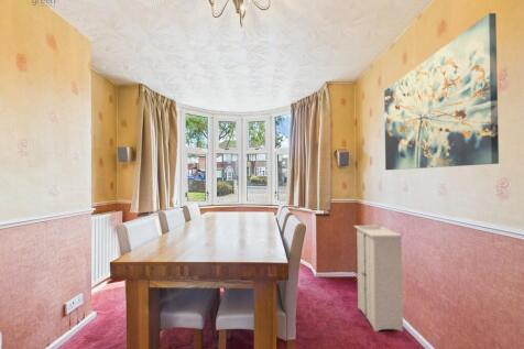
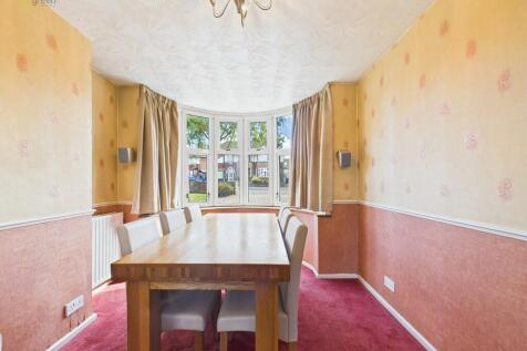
- storage cabinet (376, 273)
- wall art (423, 116)
